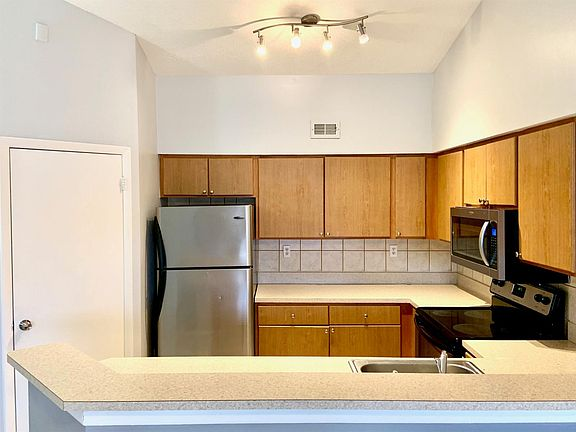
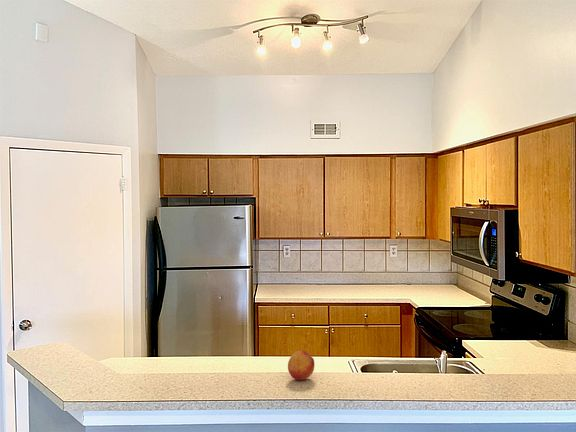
+ fruit (301, 365)
